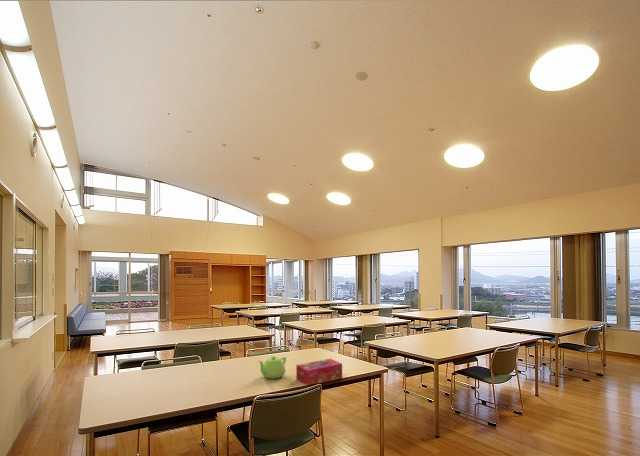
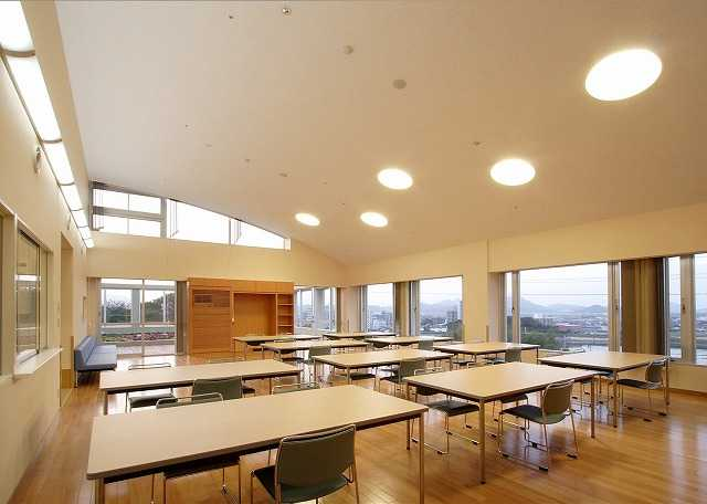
- teapot (272, 366)
- tissue box (319, 371)
